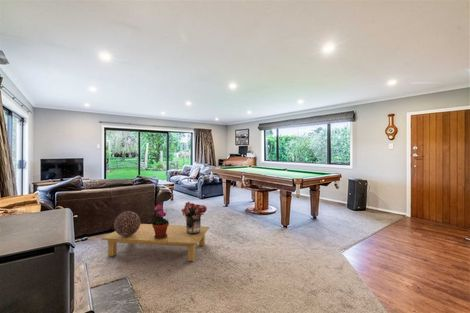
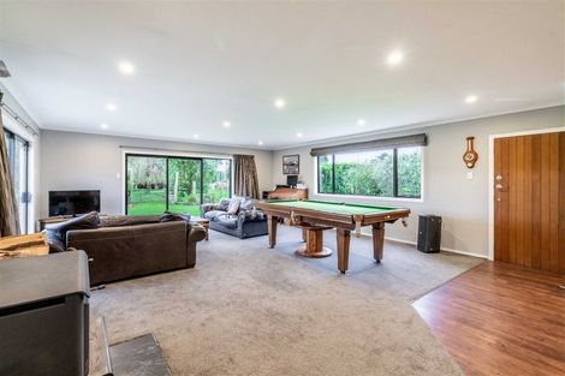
- coffee table (159, 240)
- potted plant (160, 220)
- bouquet (194, 217)
- decorative sphere (127, 223)
